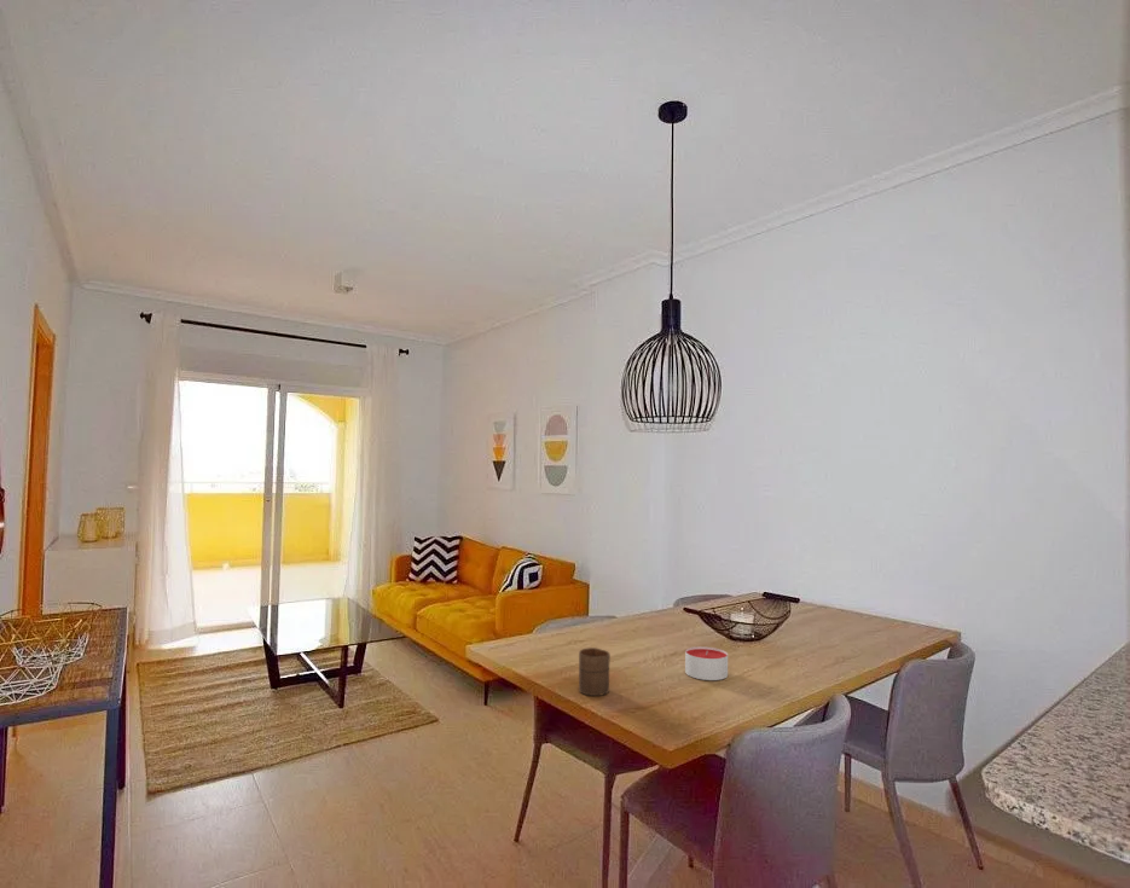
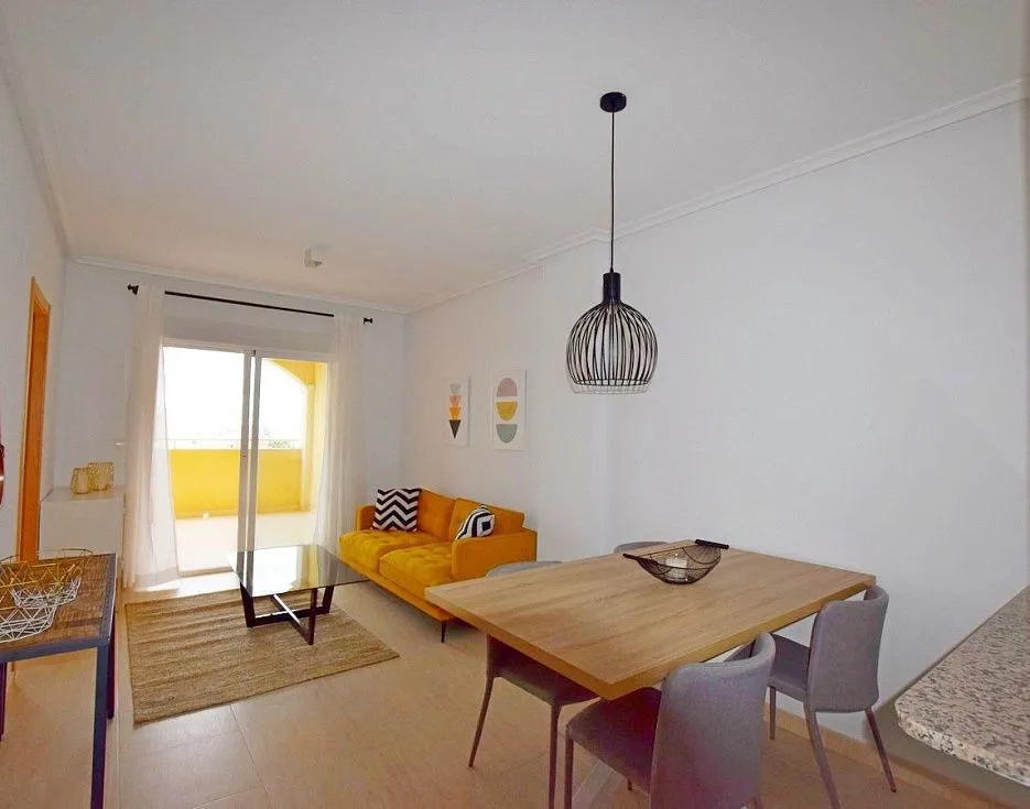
- cup (593, 671)
- candle (706, 662)
